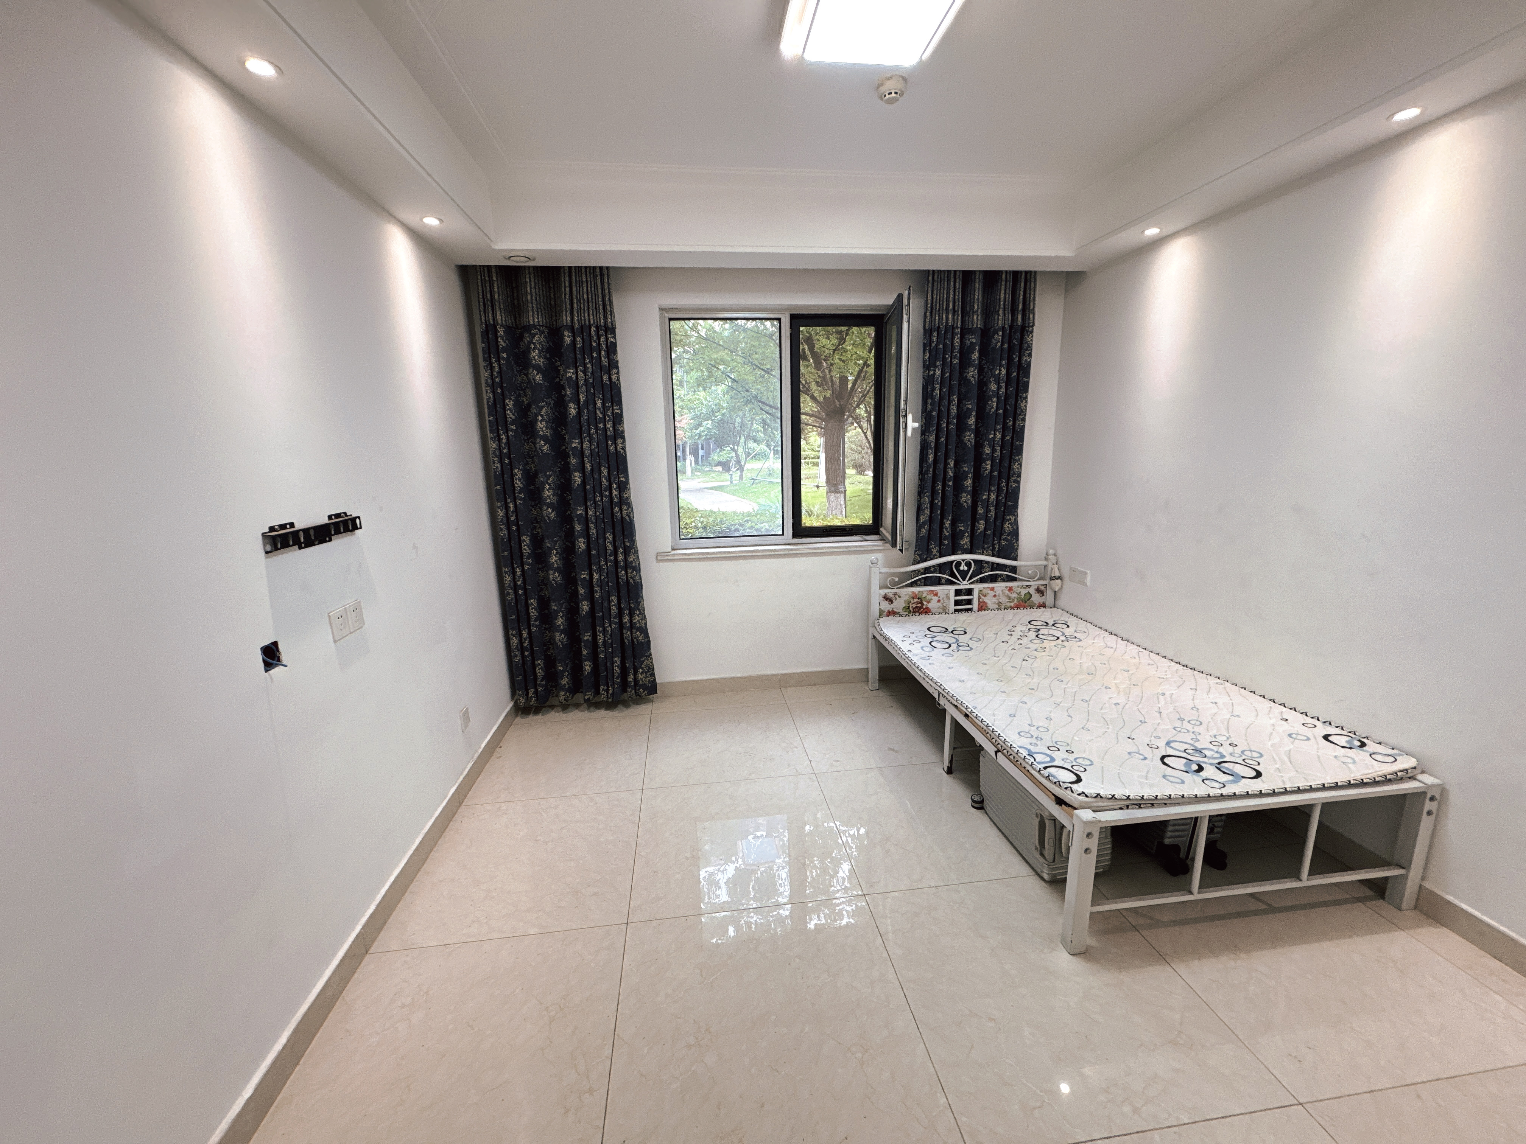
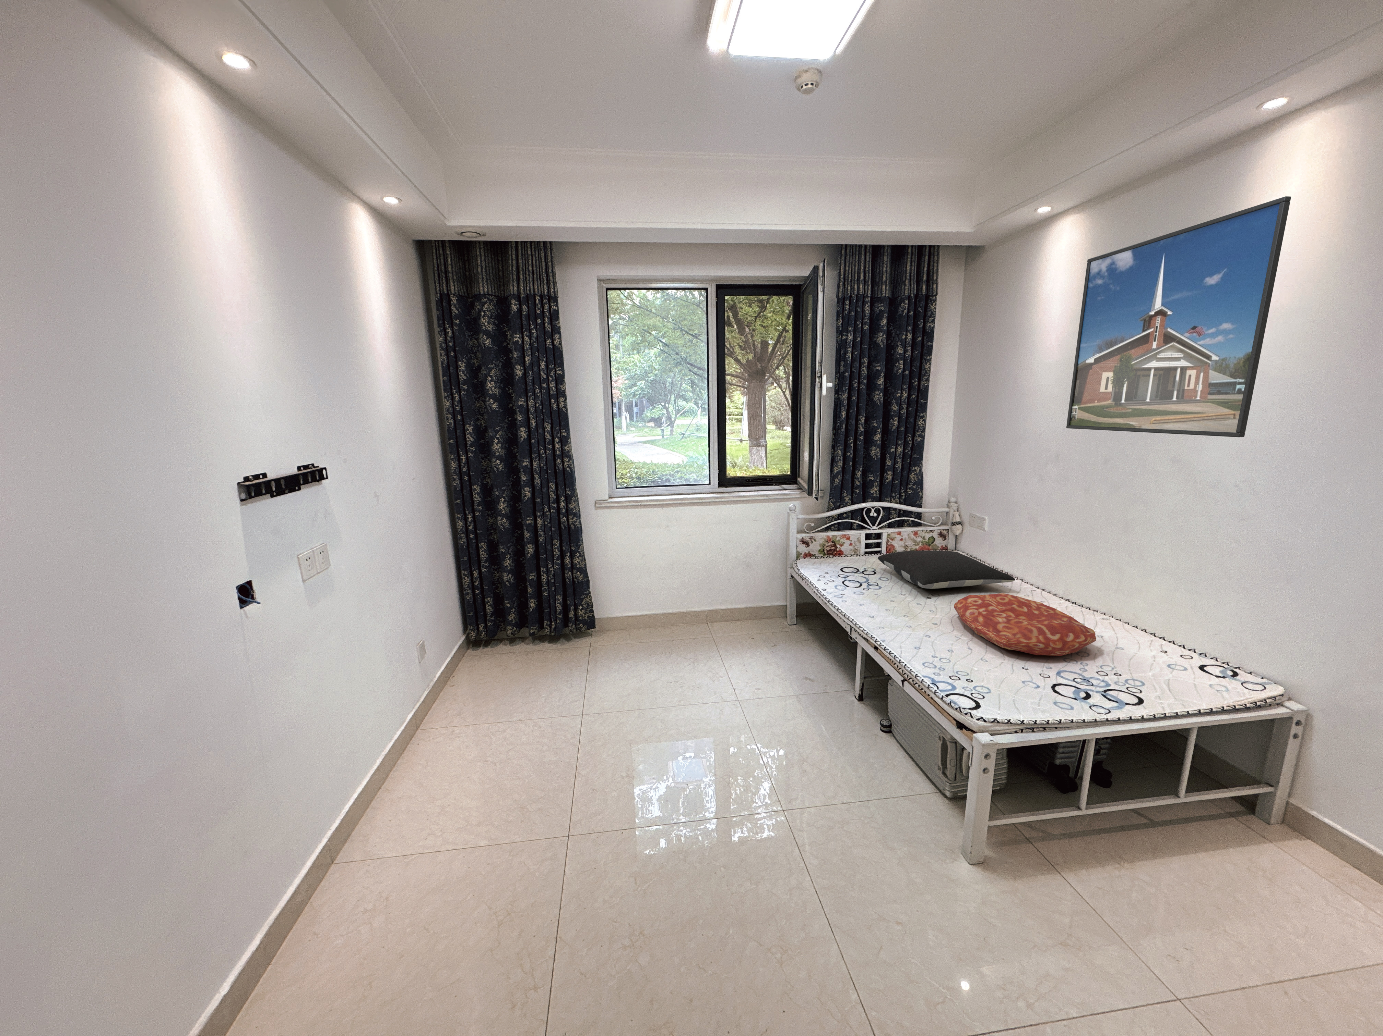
+ cushion (1018, 621)
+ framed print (1155, 336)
+ pillow (941, 568)
